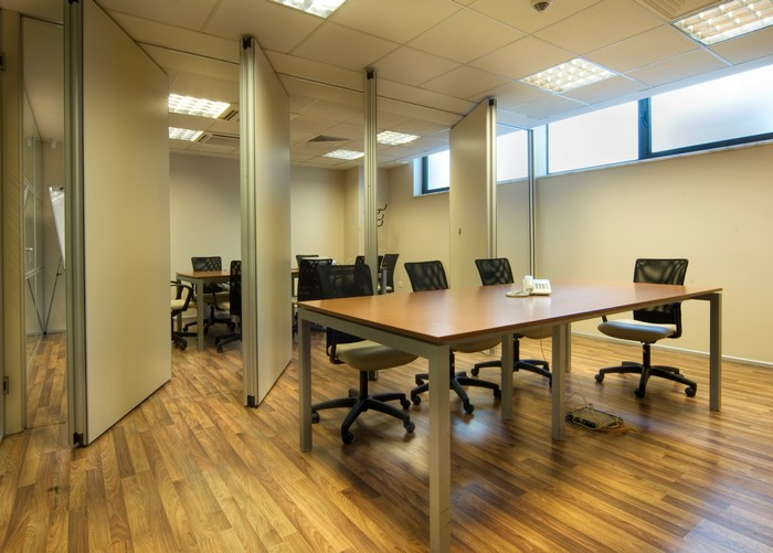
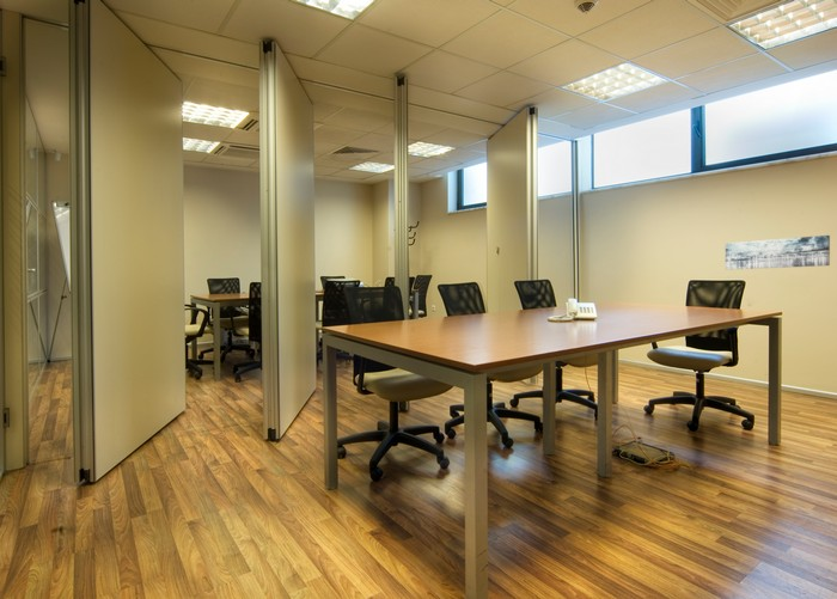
+ wall art (774, 253)
